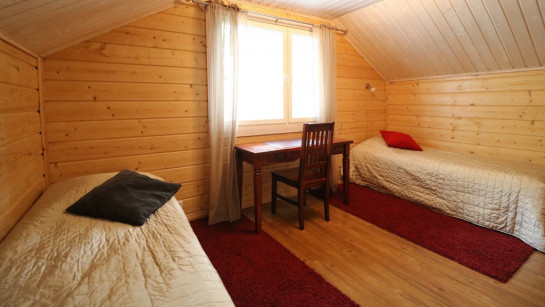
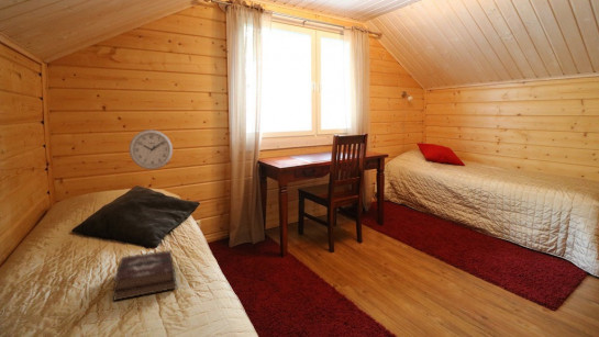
+ wall clock (152, 149)
+ hardback book (146, 271)
